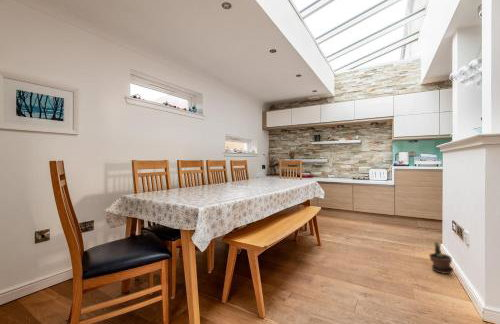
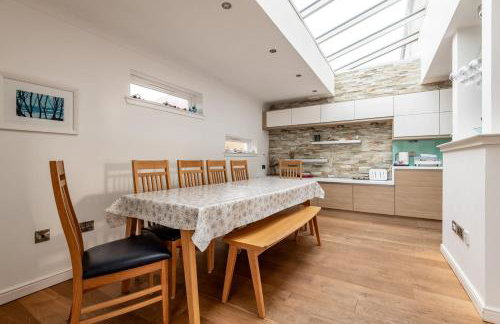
- potted plant (440, 257)
